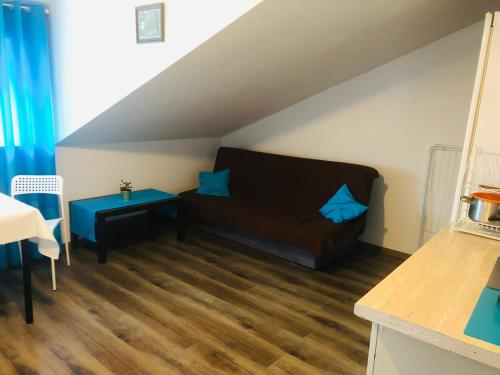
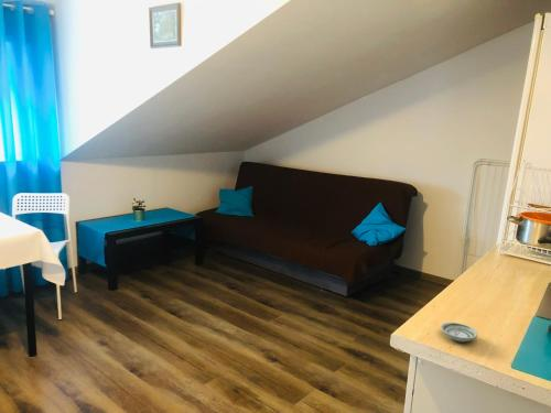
+ saucer (458, 333)
